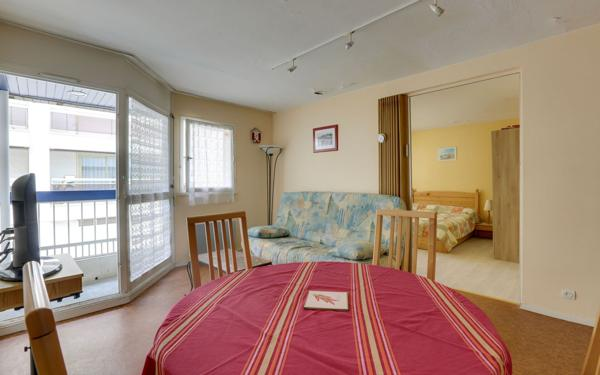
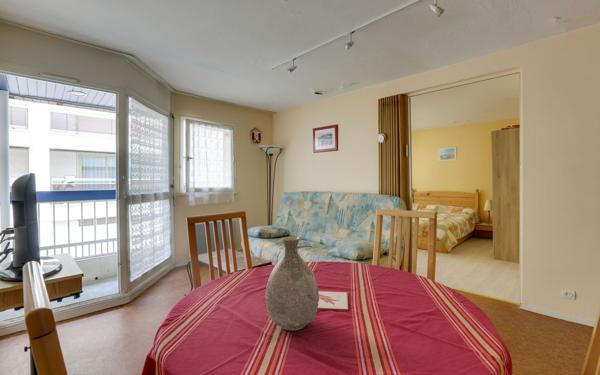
+ vase (292, 281)
